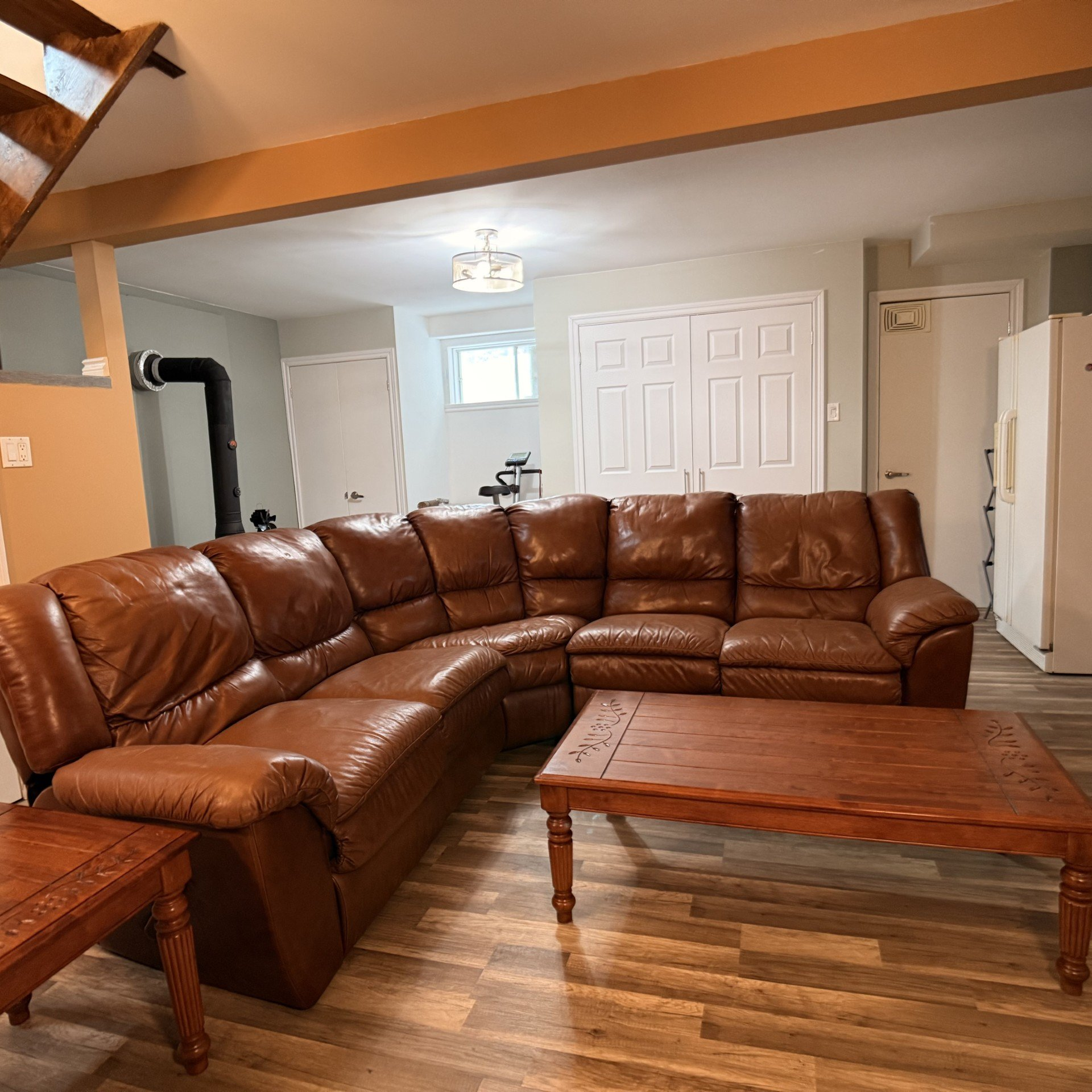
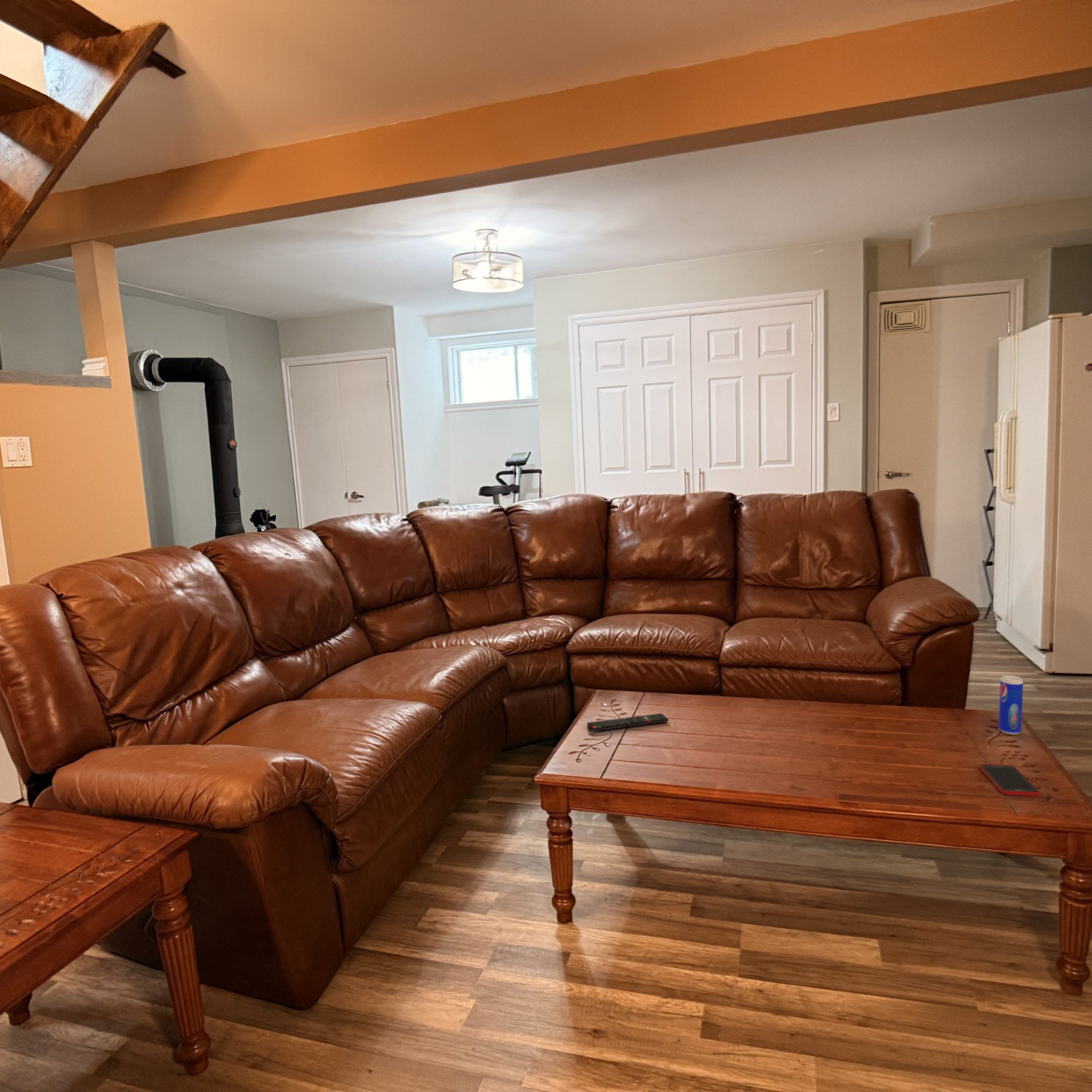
+ beverage can (1011, 705)
+ remote control (627, 723)
+ cell phone (1008, 779)
